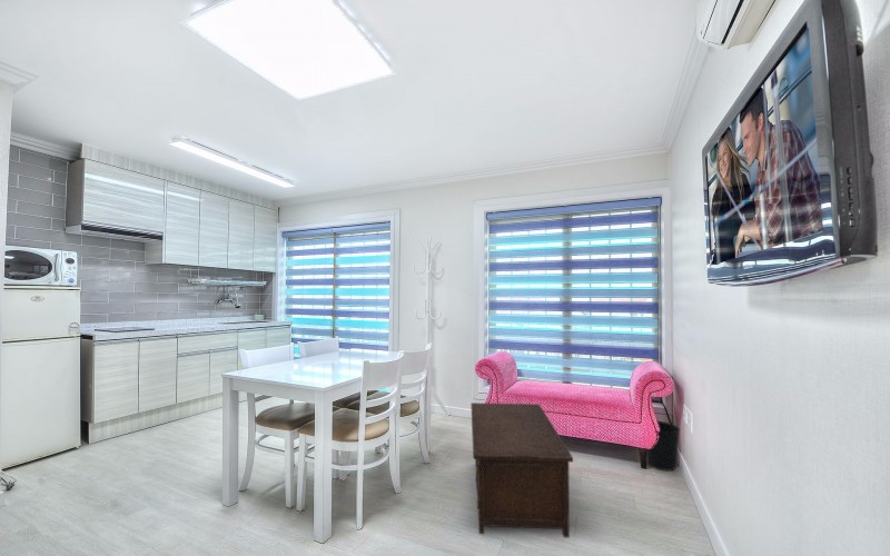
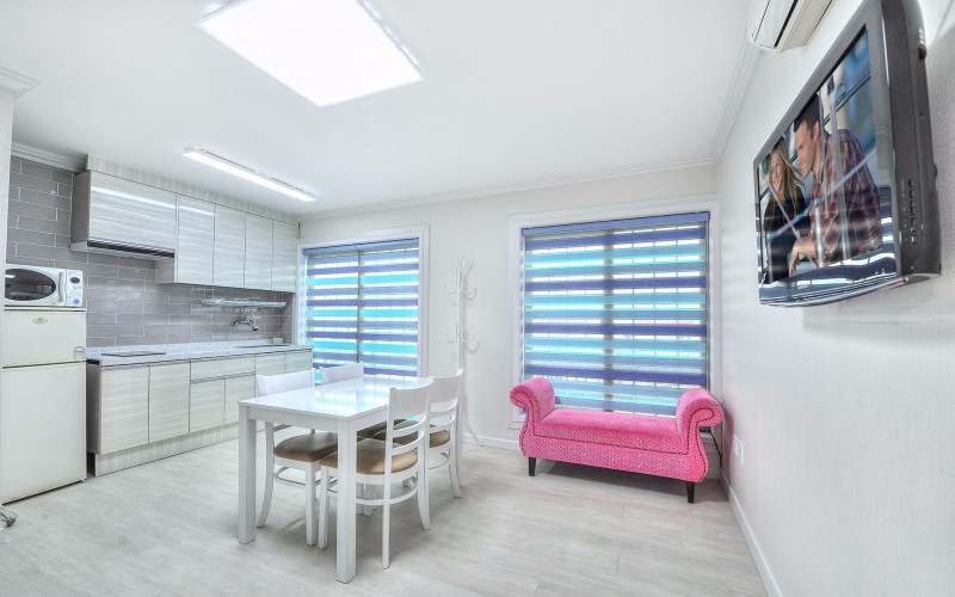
- cabinet (512, 459)
- wastebasket (660, 445)
